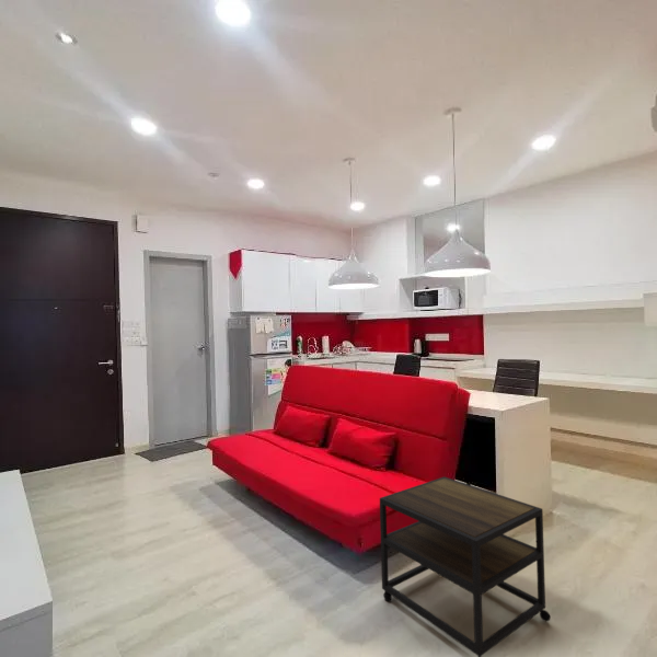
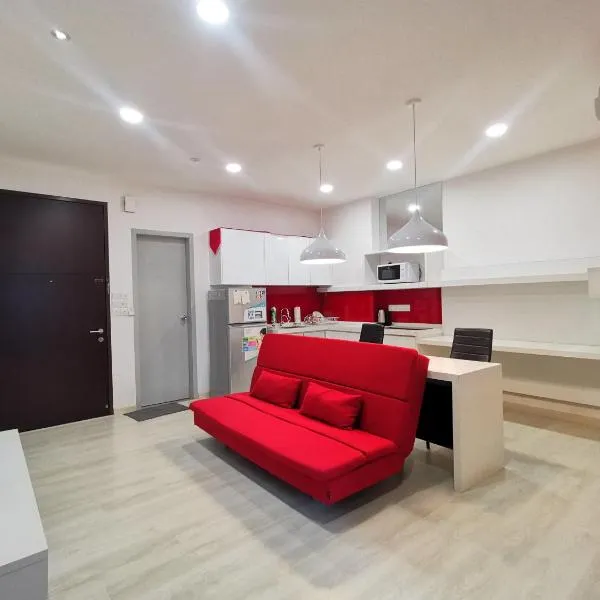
- side table (461, 556)
